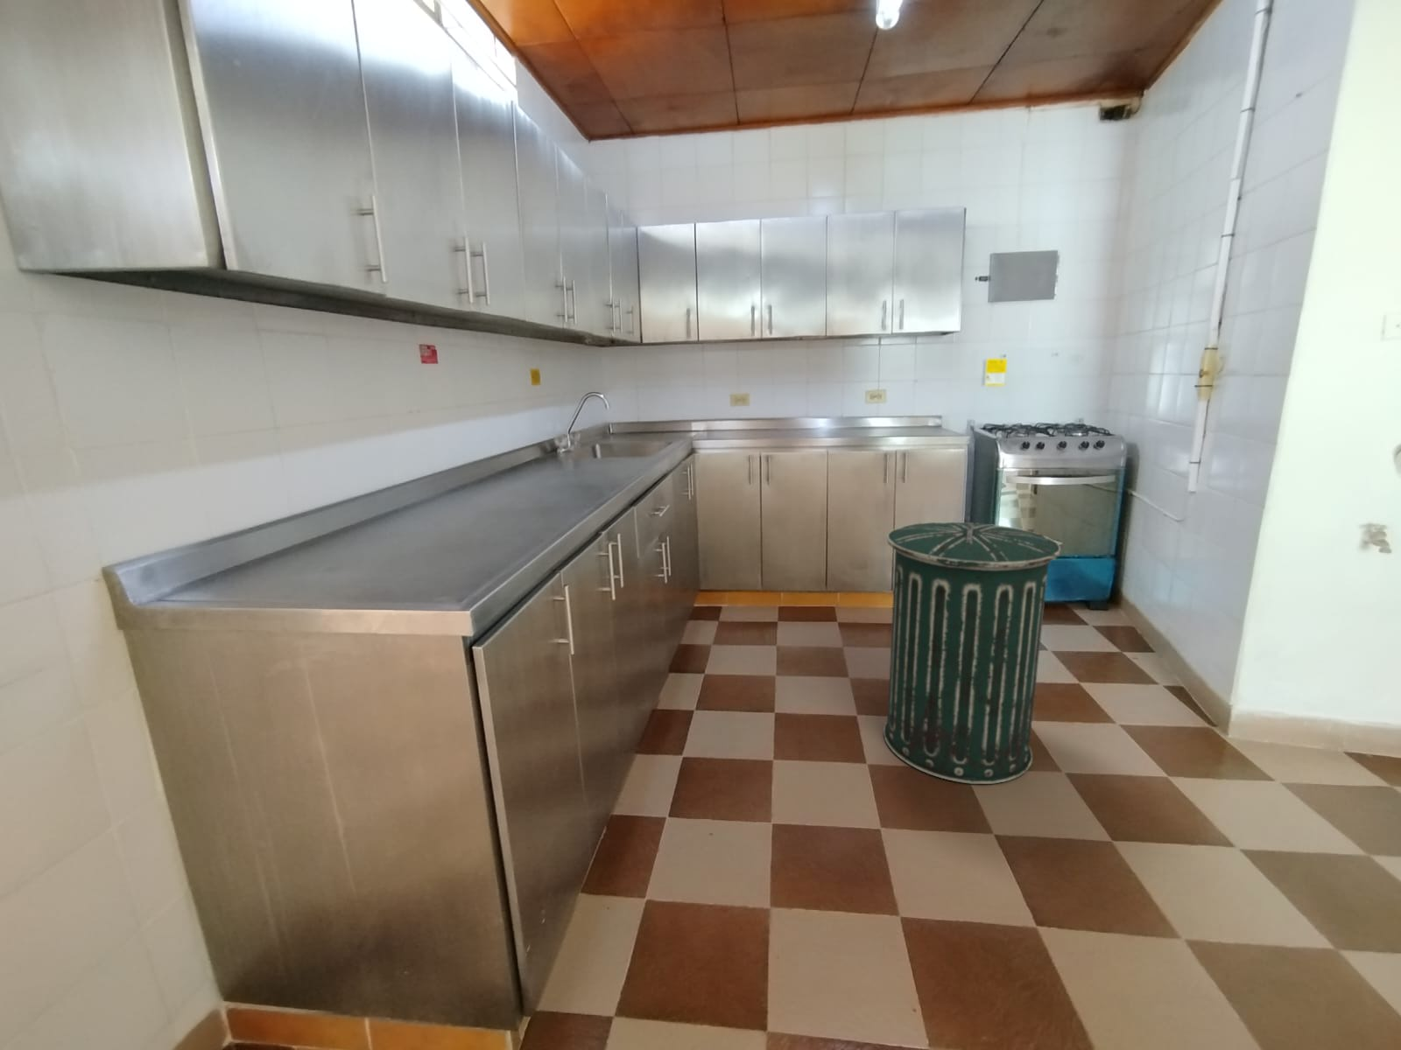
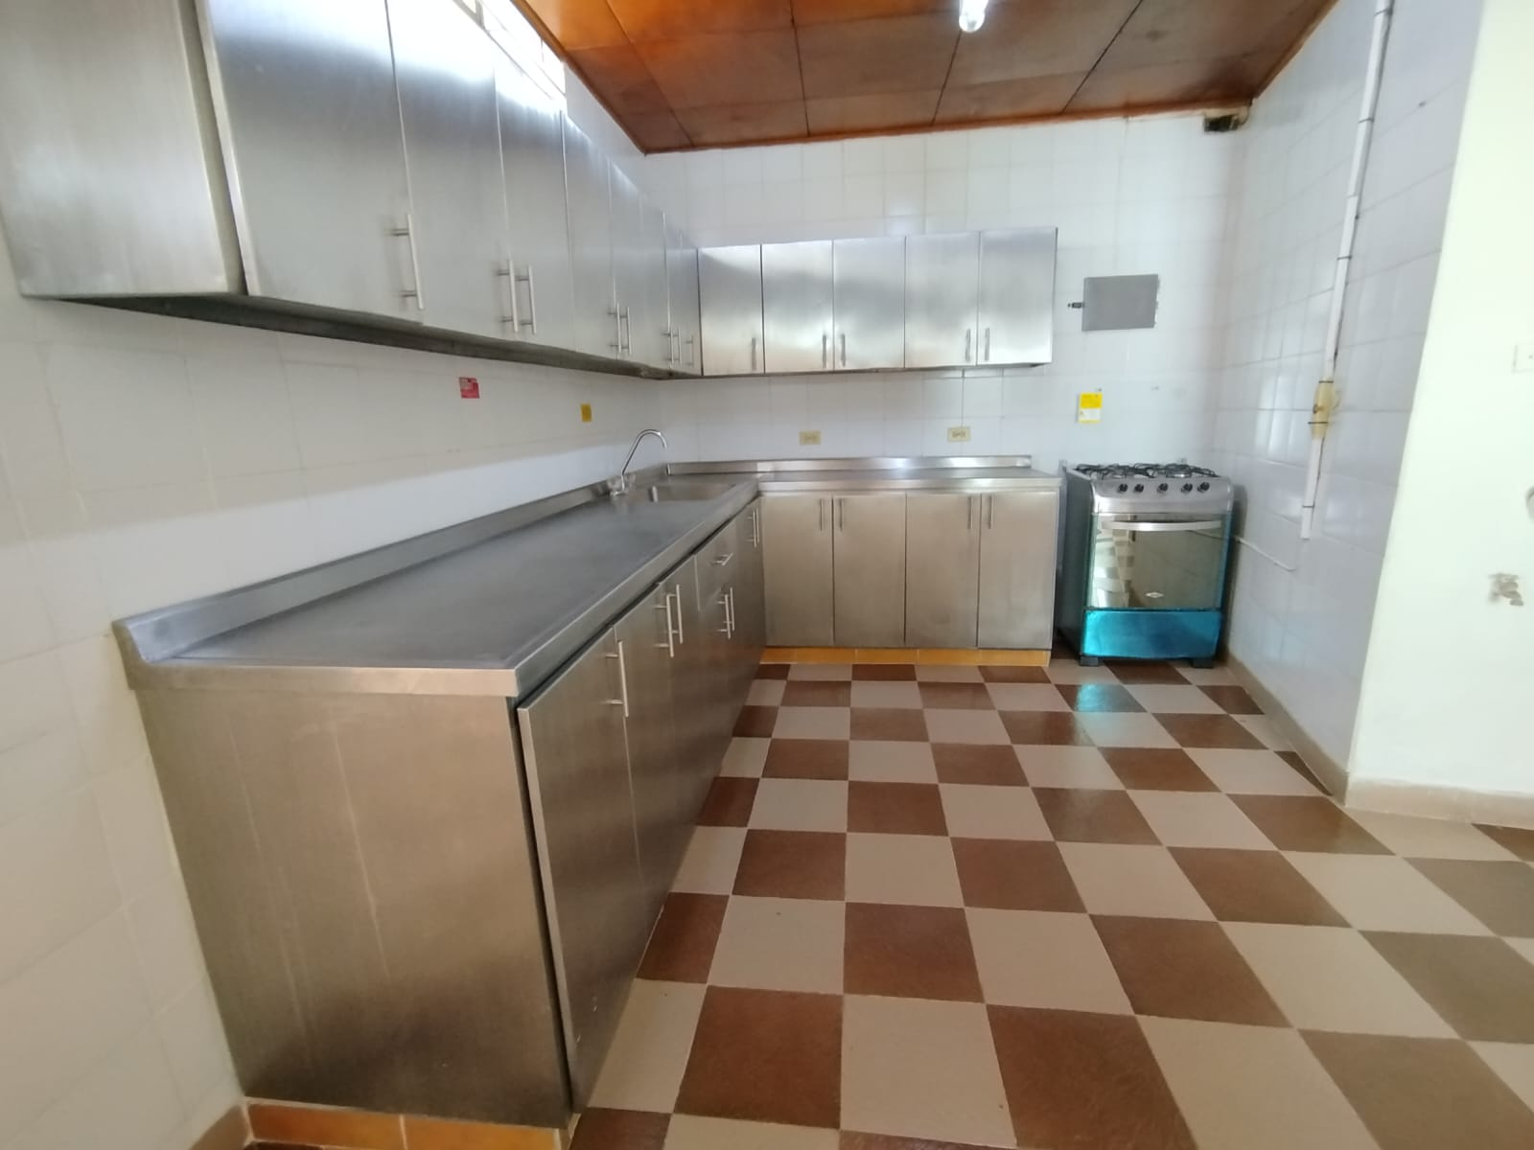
- trash can (962, 638)
